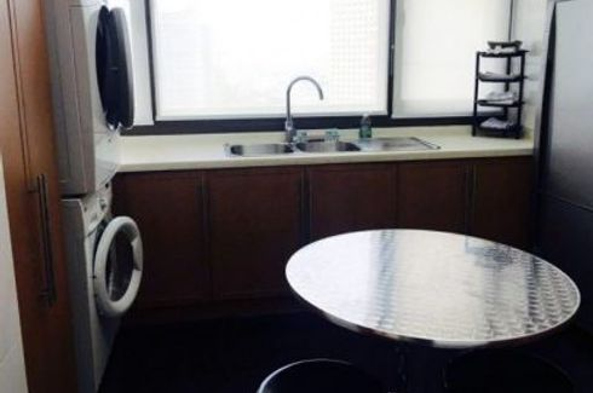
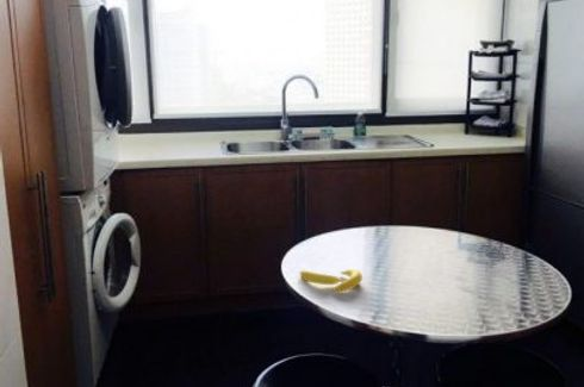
+ banana (331, 275)
